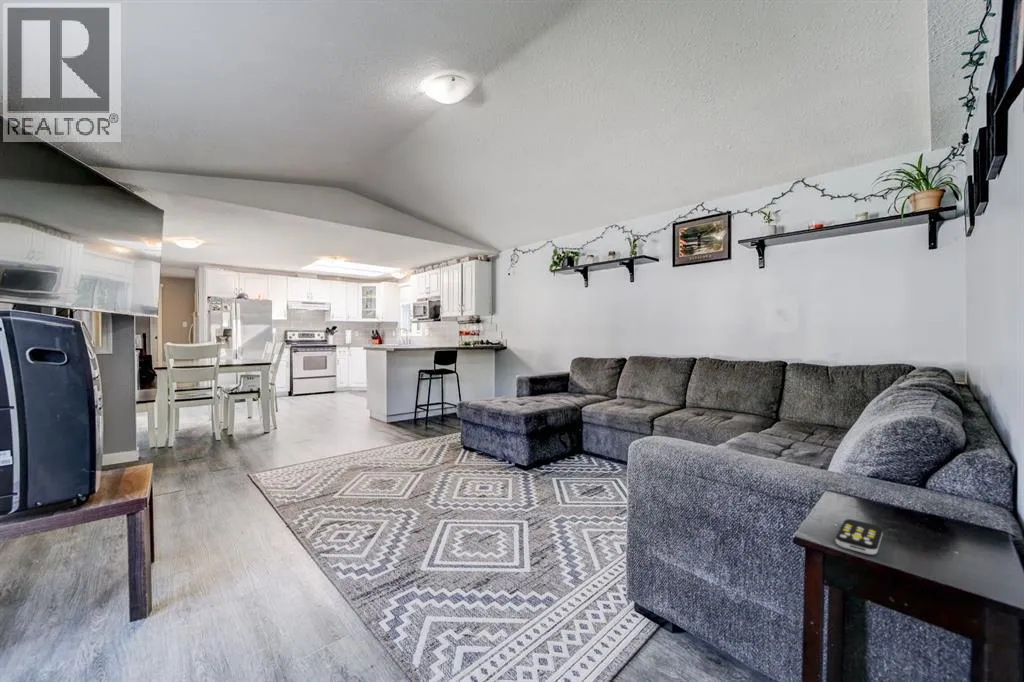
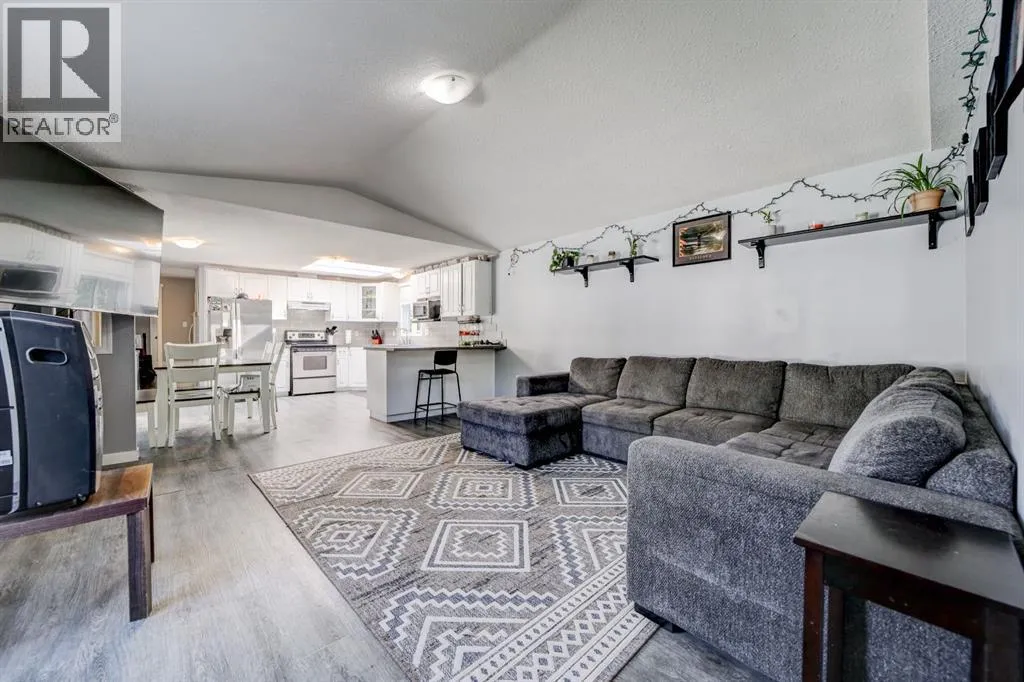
- remote control (859, 535)
